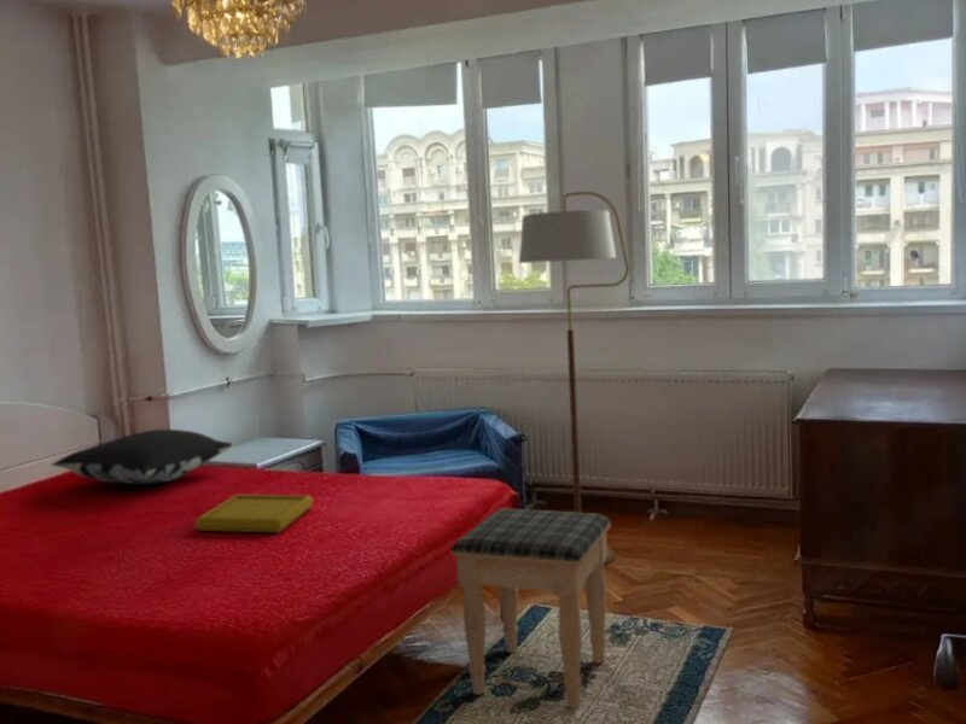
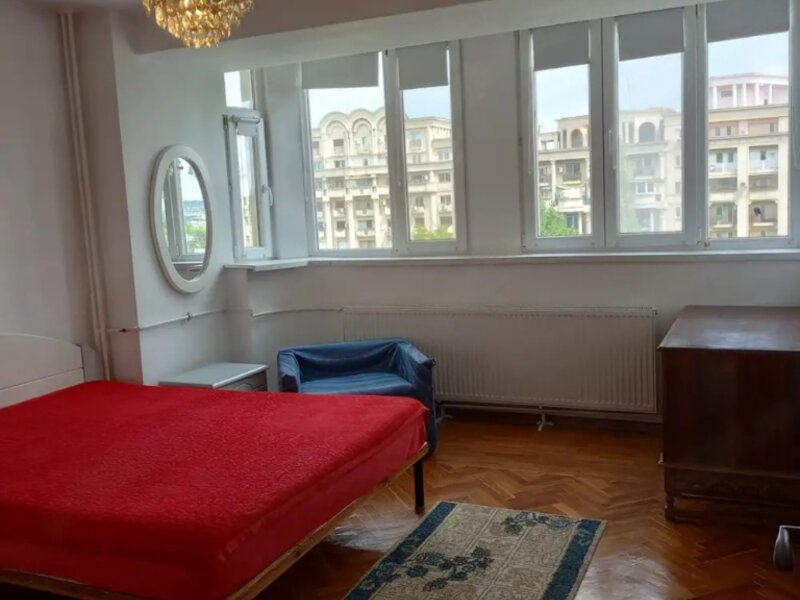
- serving tray (256, 512)
- pillow (144, 455)
- footstool (536, 589)
- floor lamp (575, 379)
